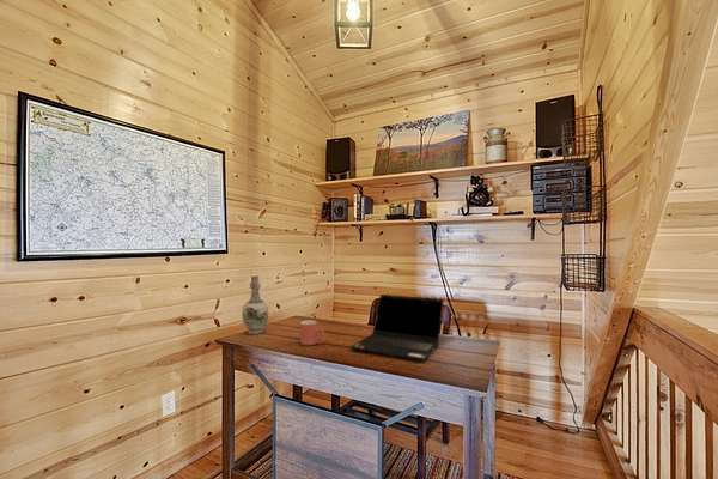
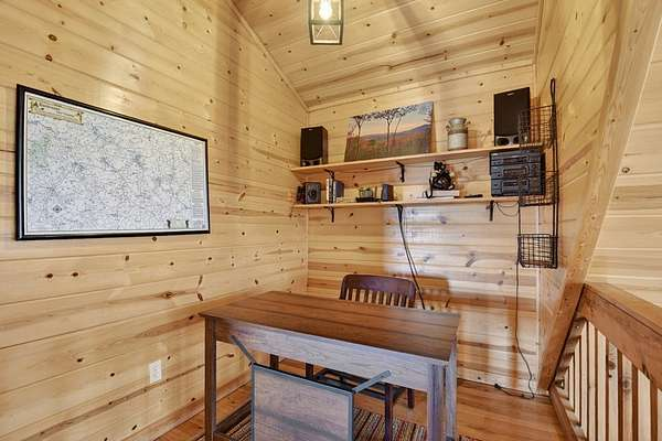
- vase (255, 303)
- mug (312, 333)
- laptop computer (398, 323)
